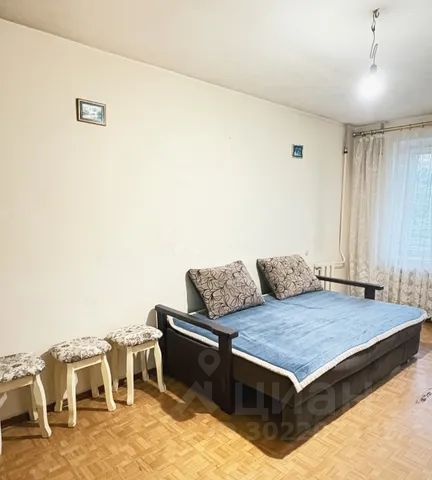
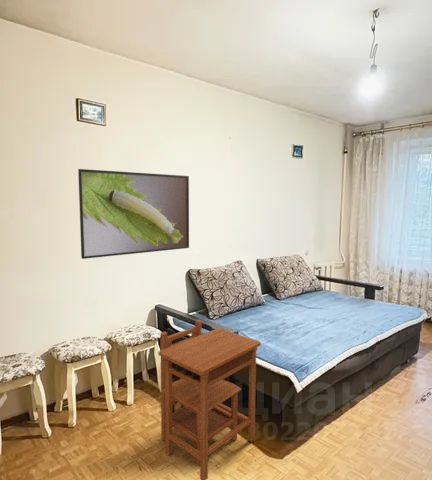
+ side table (210, 392)
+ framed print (140, 213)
